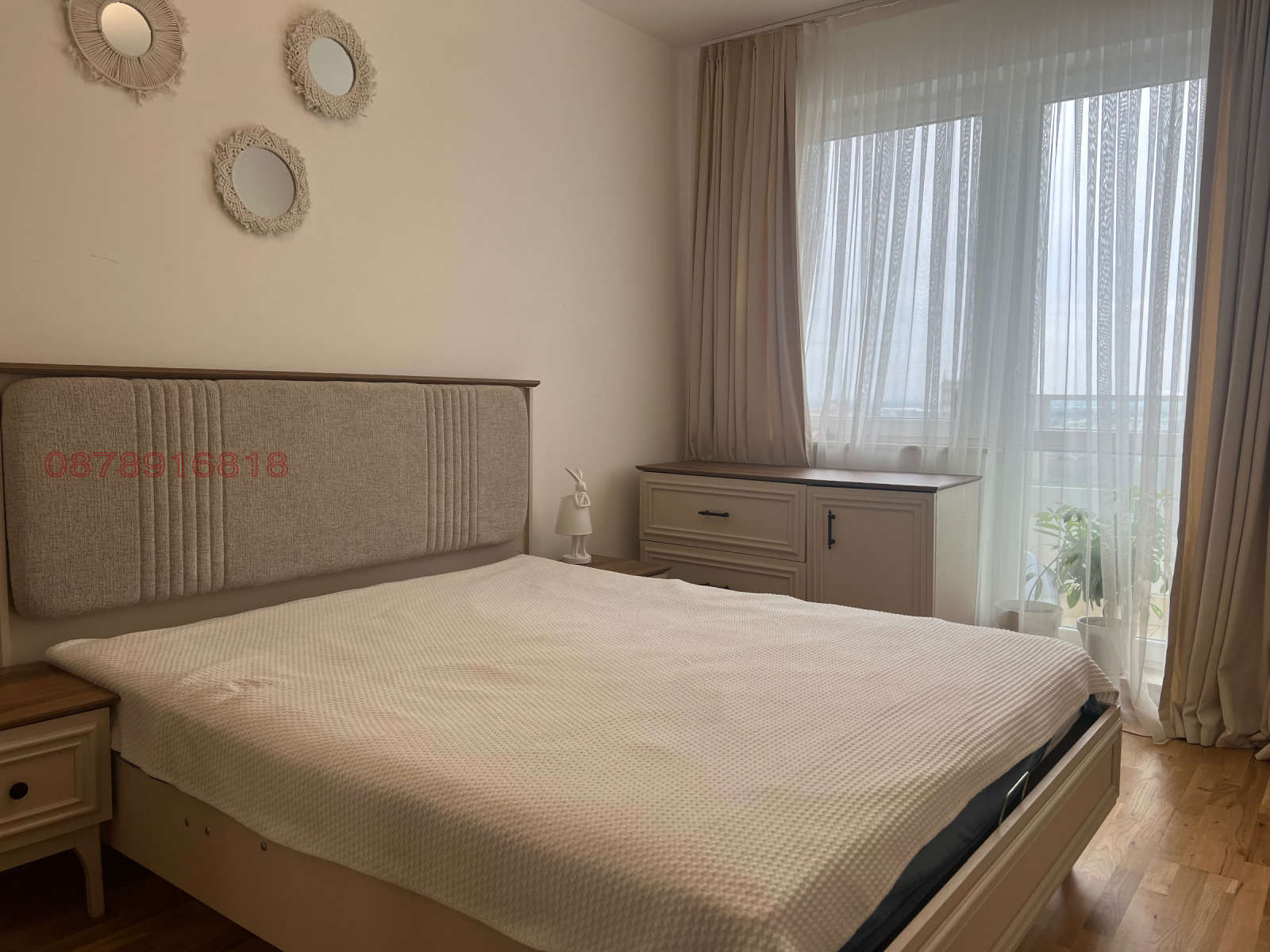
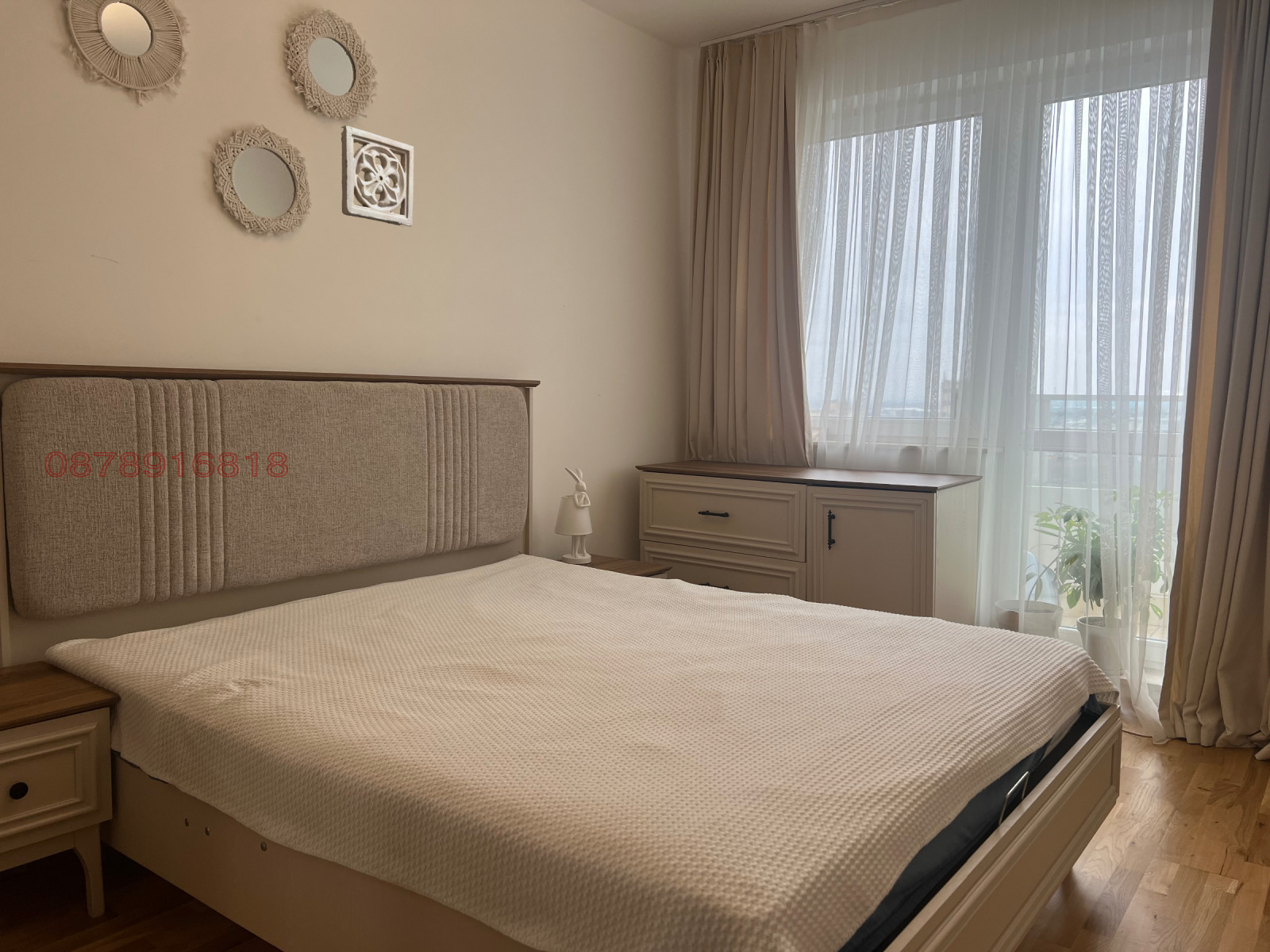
+ wall ornament (378, 178)
